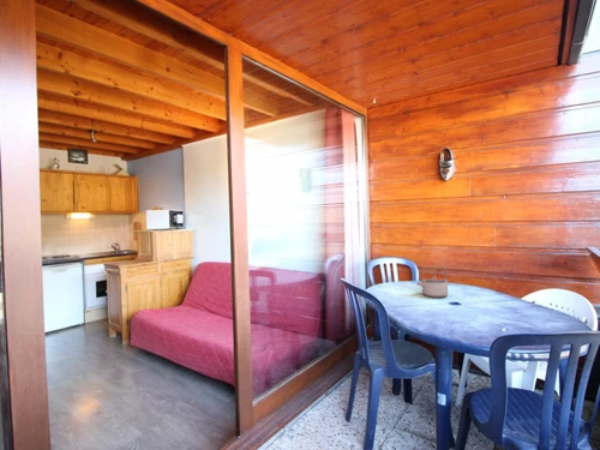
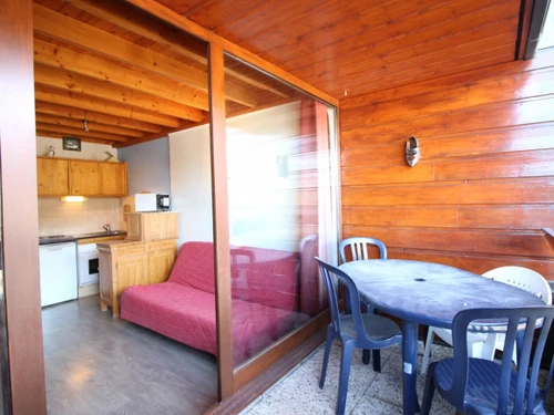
- teapot (432, 281)
